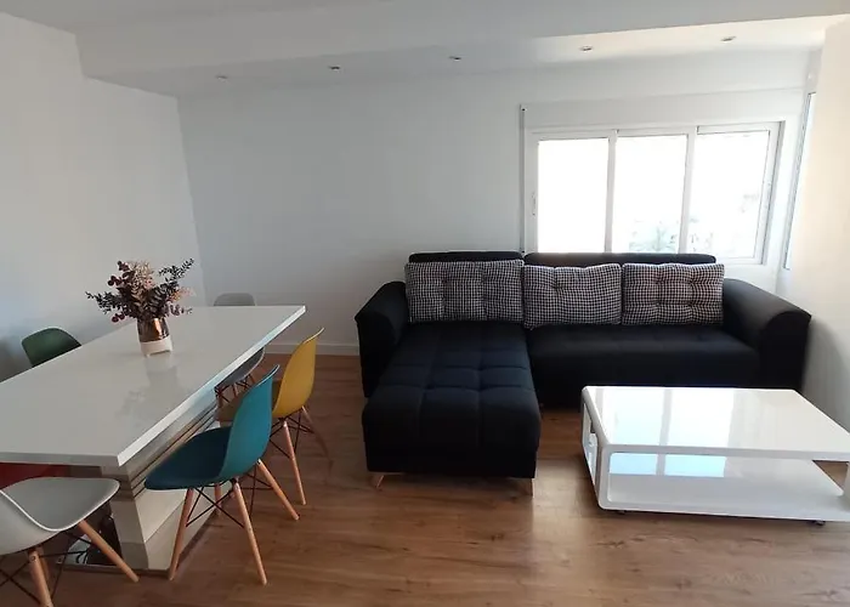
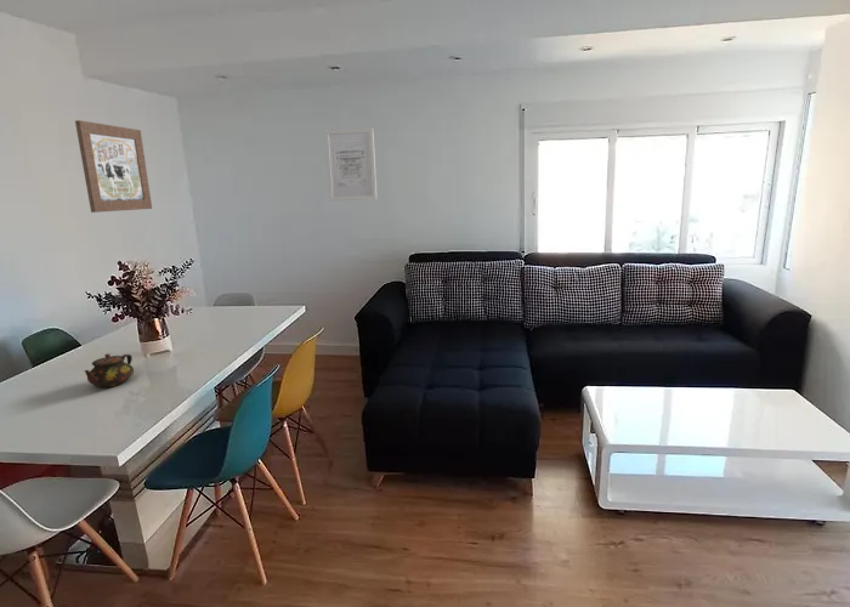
+ teapot (109, 368)
+ wall art (117, 169)
+ wall art (350, 165)
